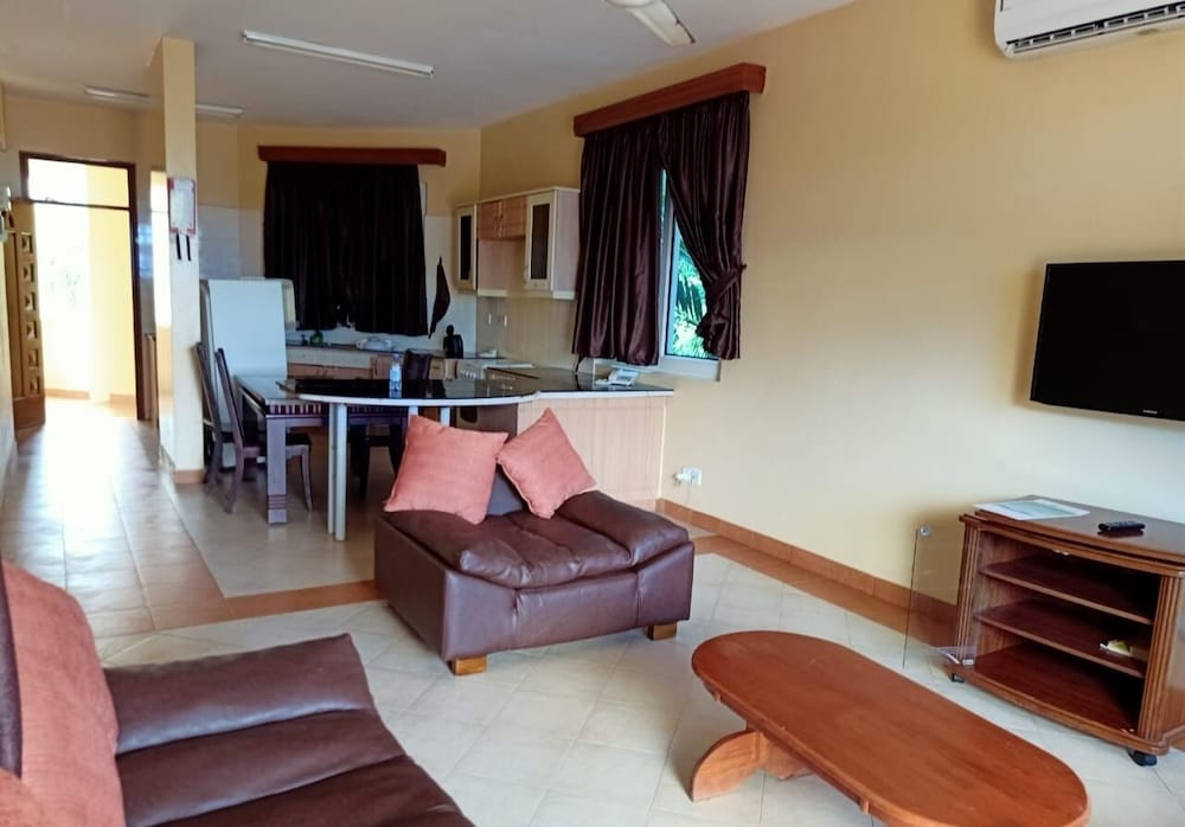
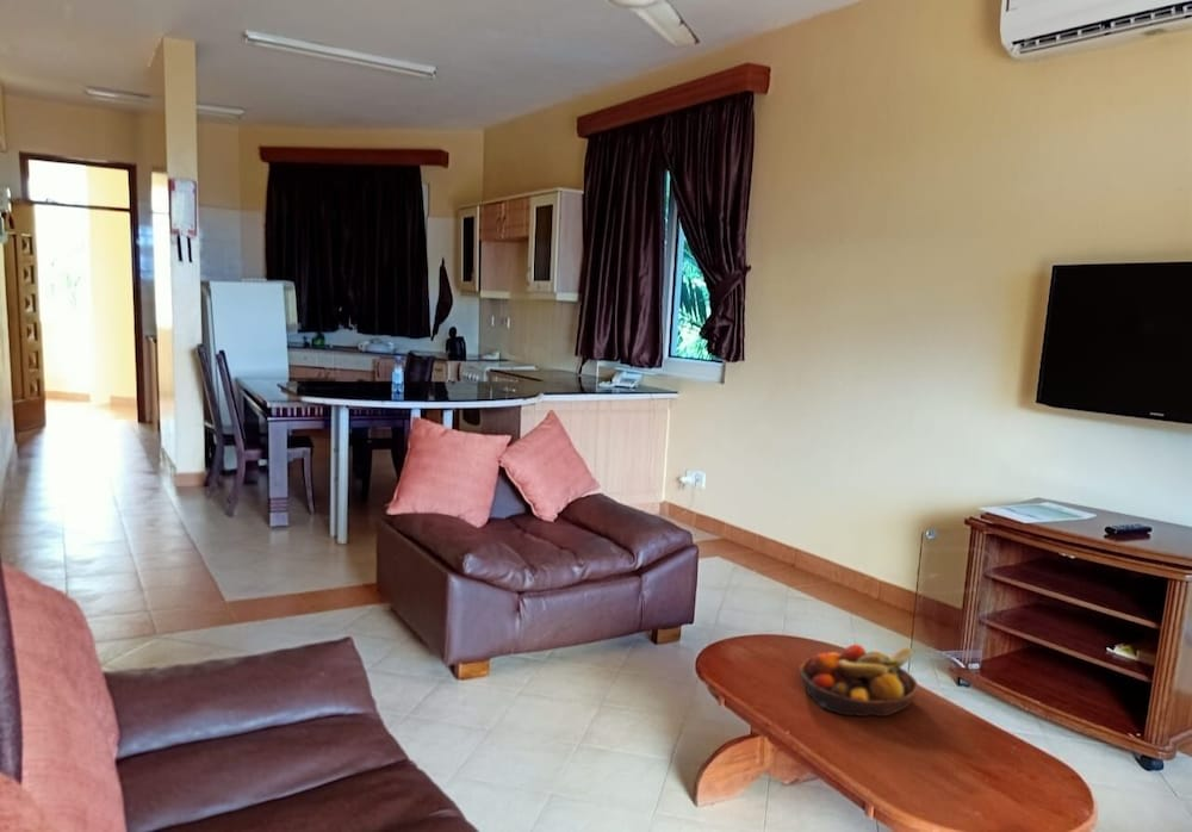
+ fruit bowl (858, 671)
